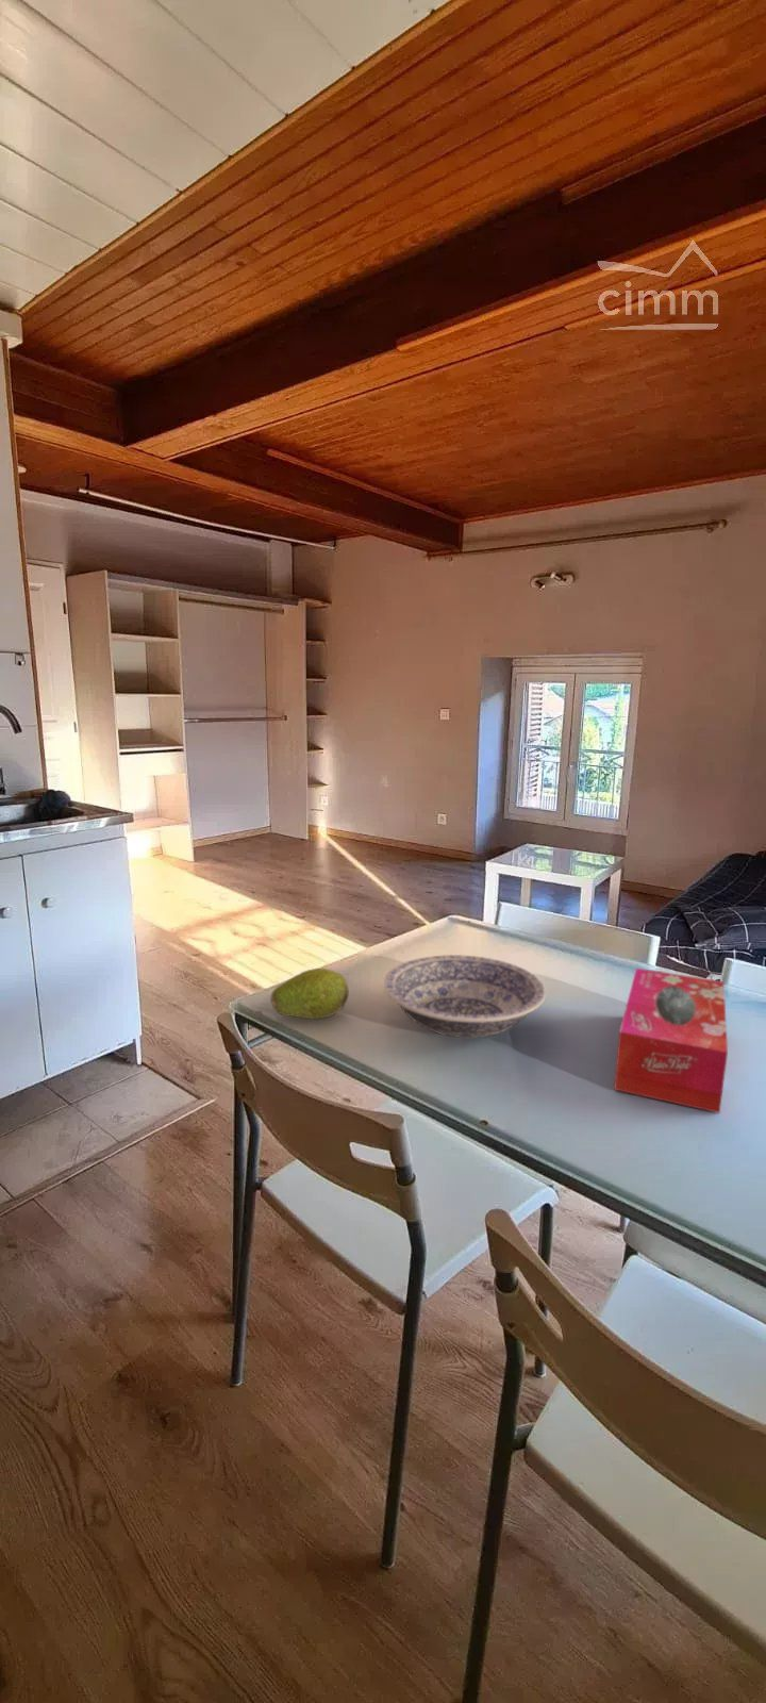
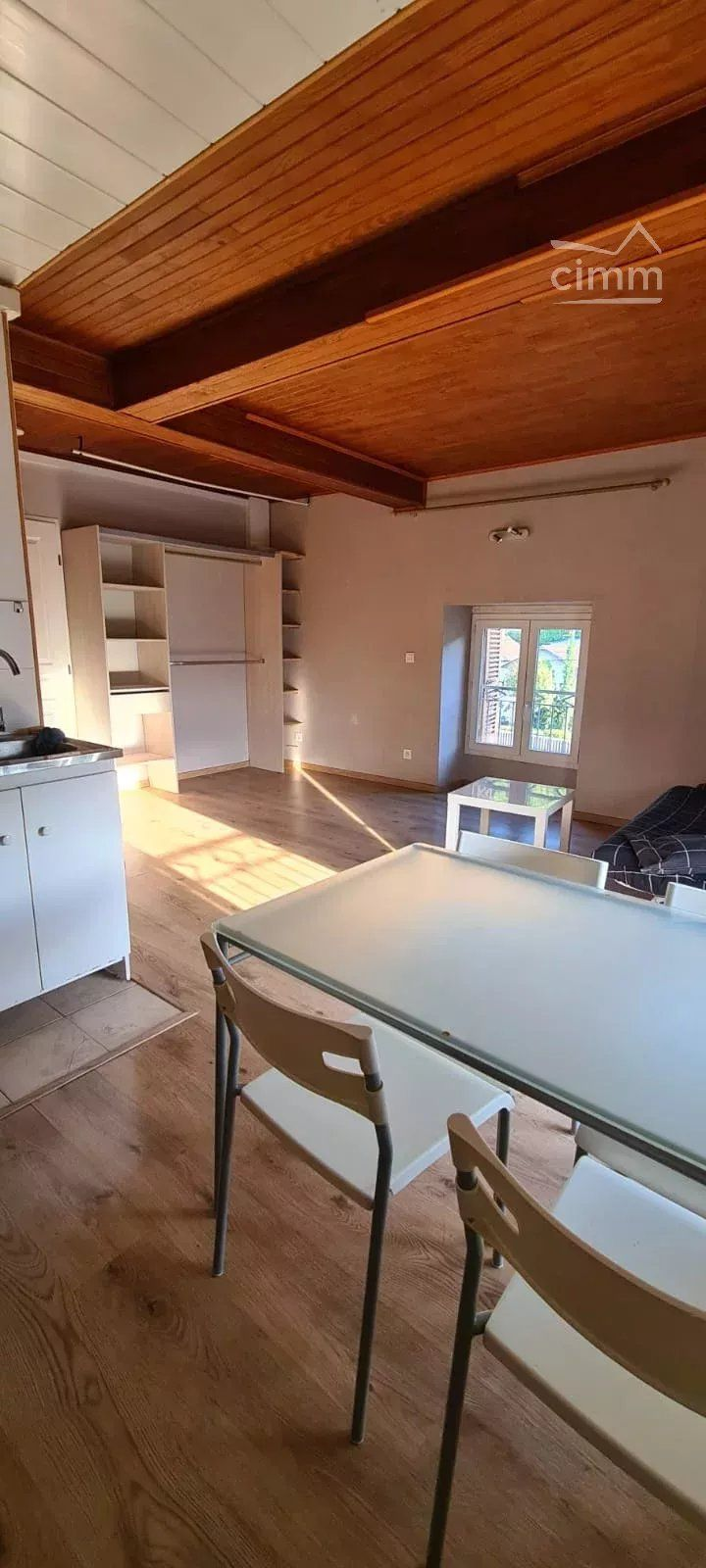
- fruit (309, 993)
- tissue box (673, 1032)
- bowl (463, 1004)
